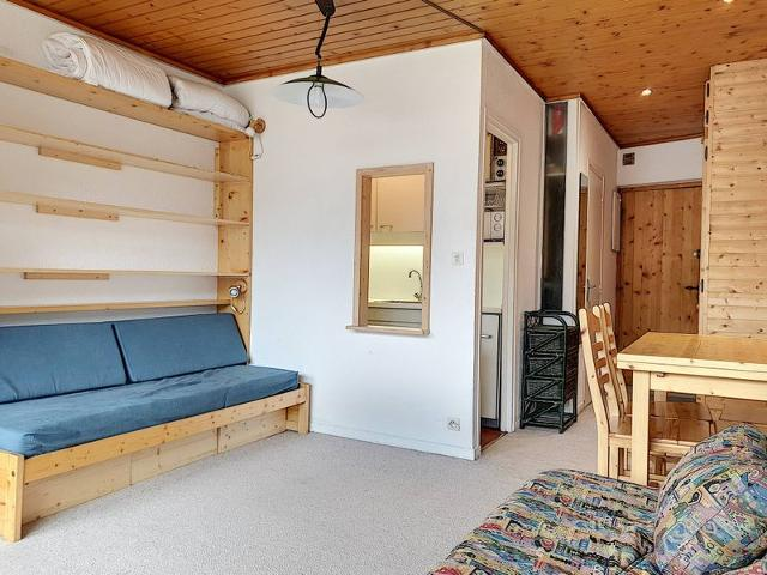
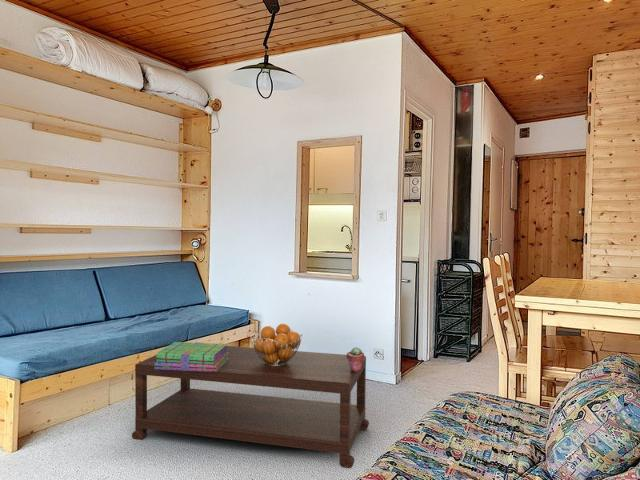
+ fruit basket (276, 343)
+ coffee table (254, 396)
+ potted succulent (355, 357)
+ stack of books (193, 355)
